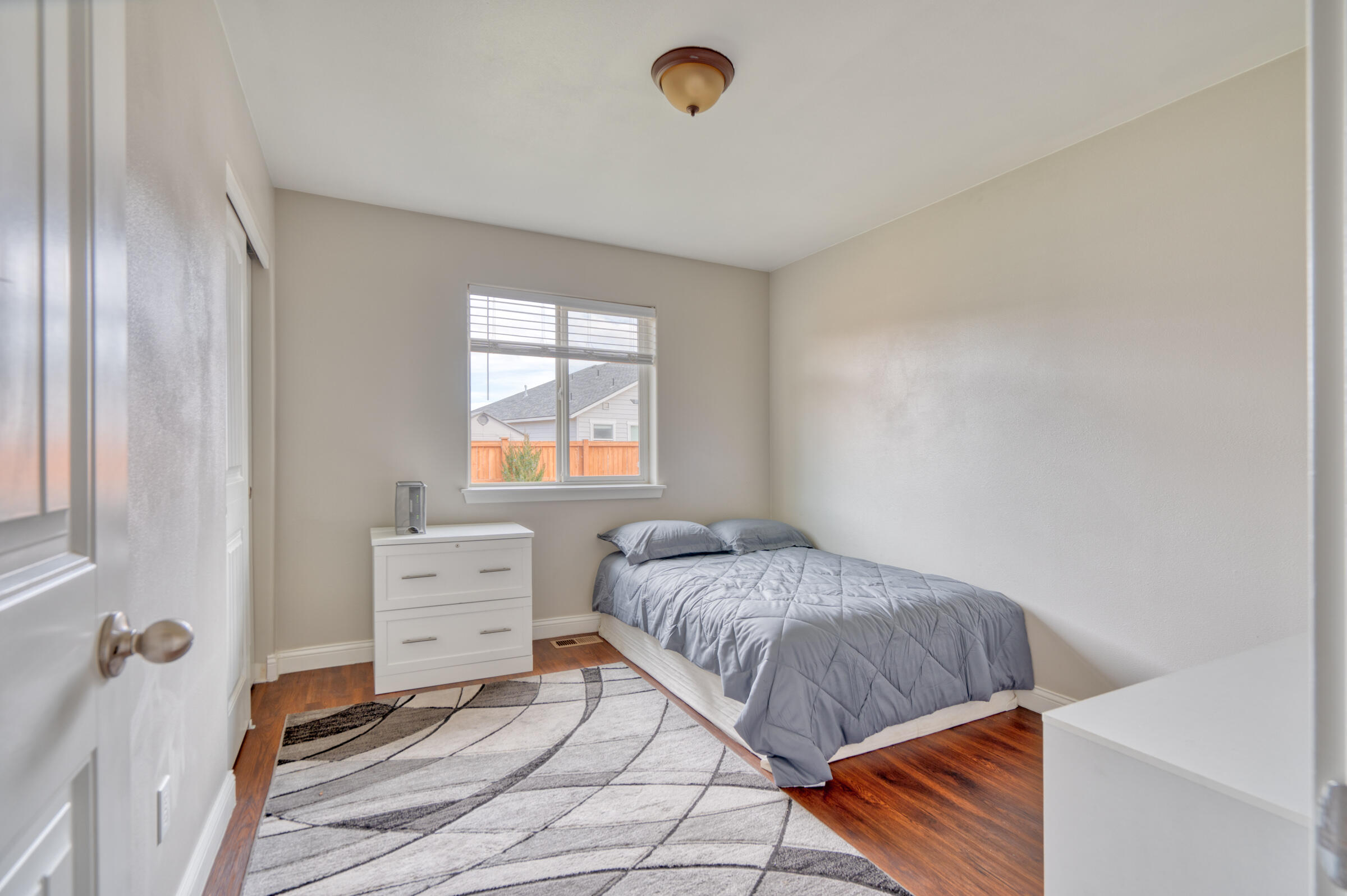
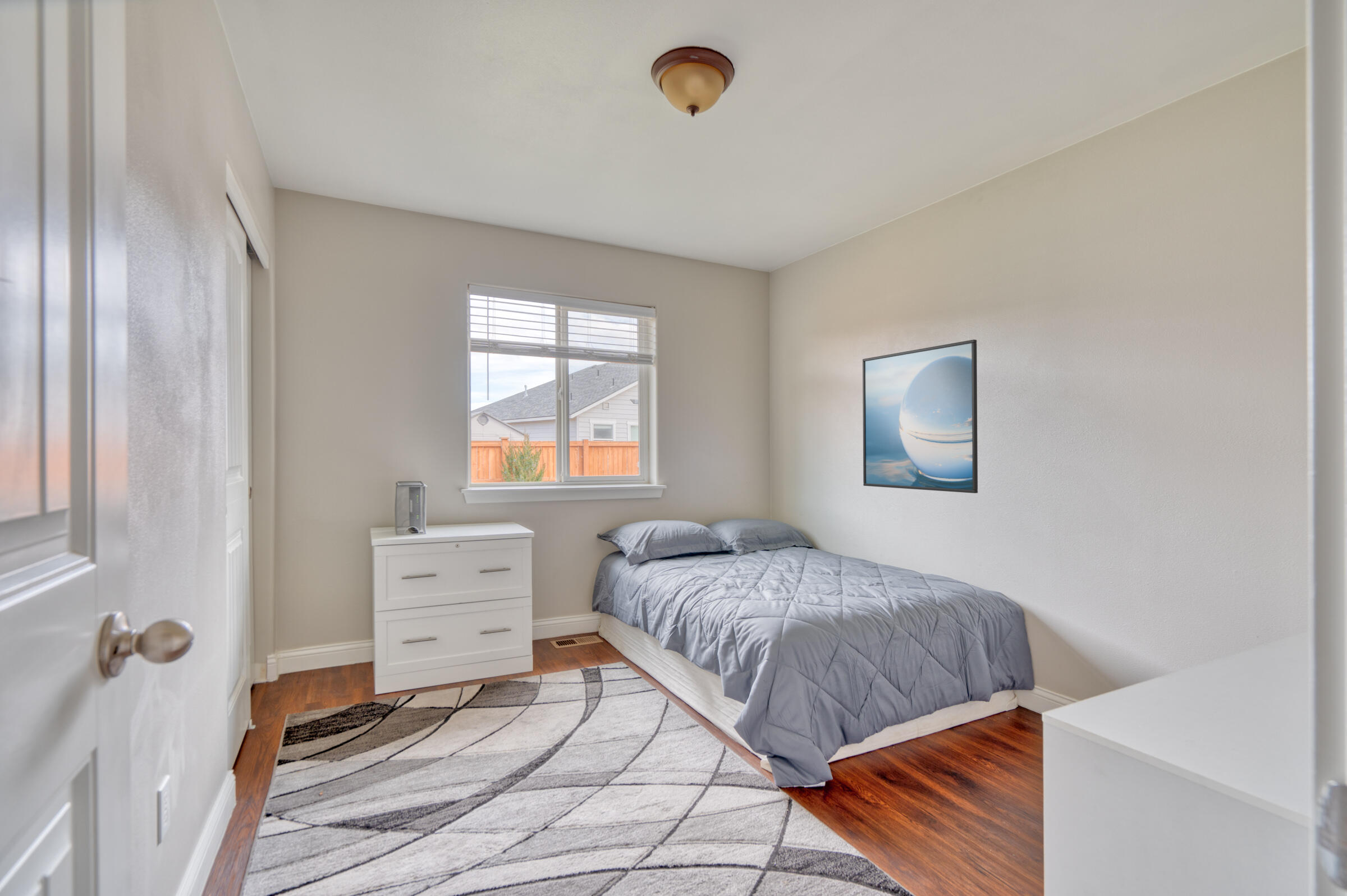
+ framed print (914, 420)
